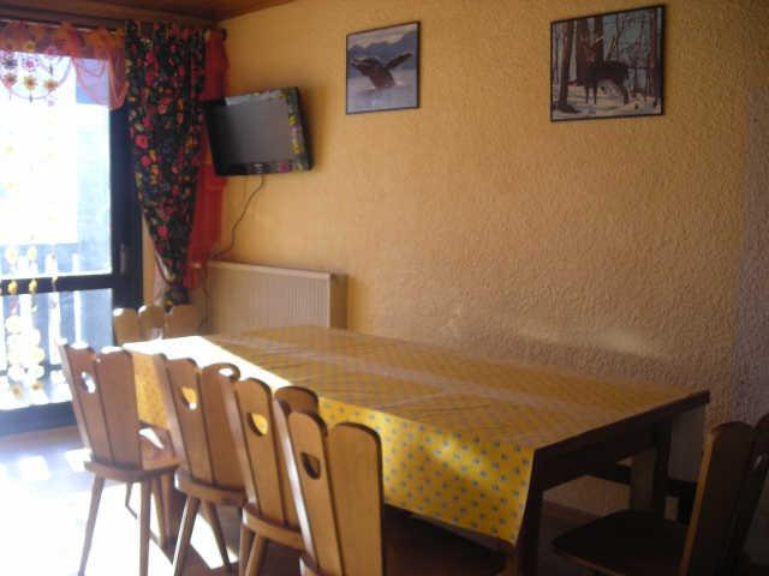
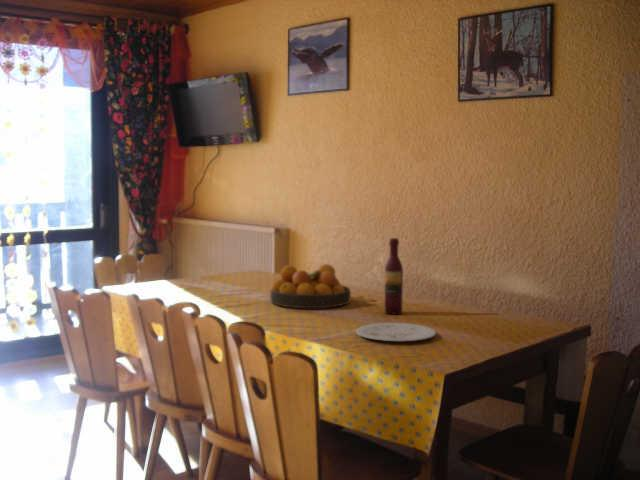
+ fruit bowl (310, 283)
+ plate (395, 332)
+ wine bottle (393, 275)
